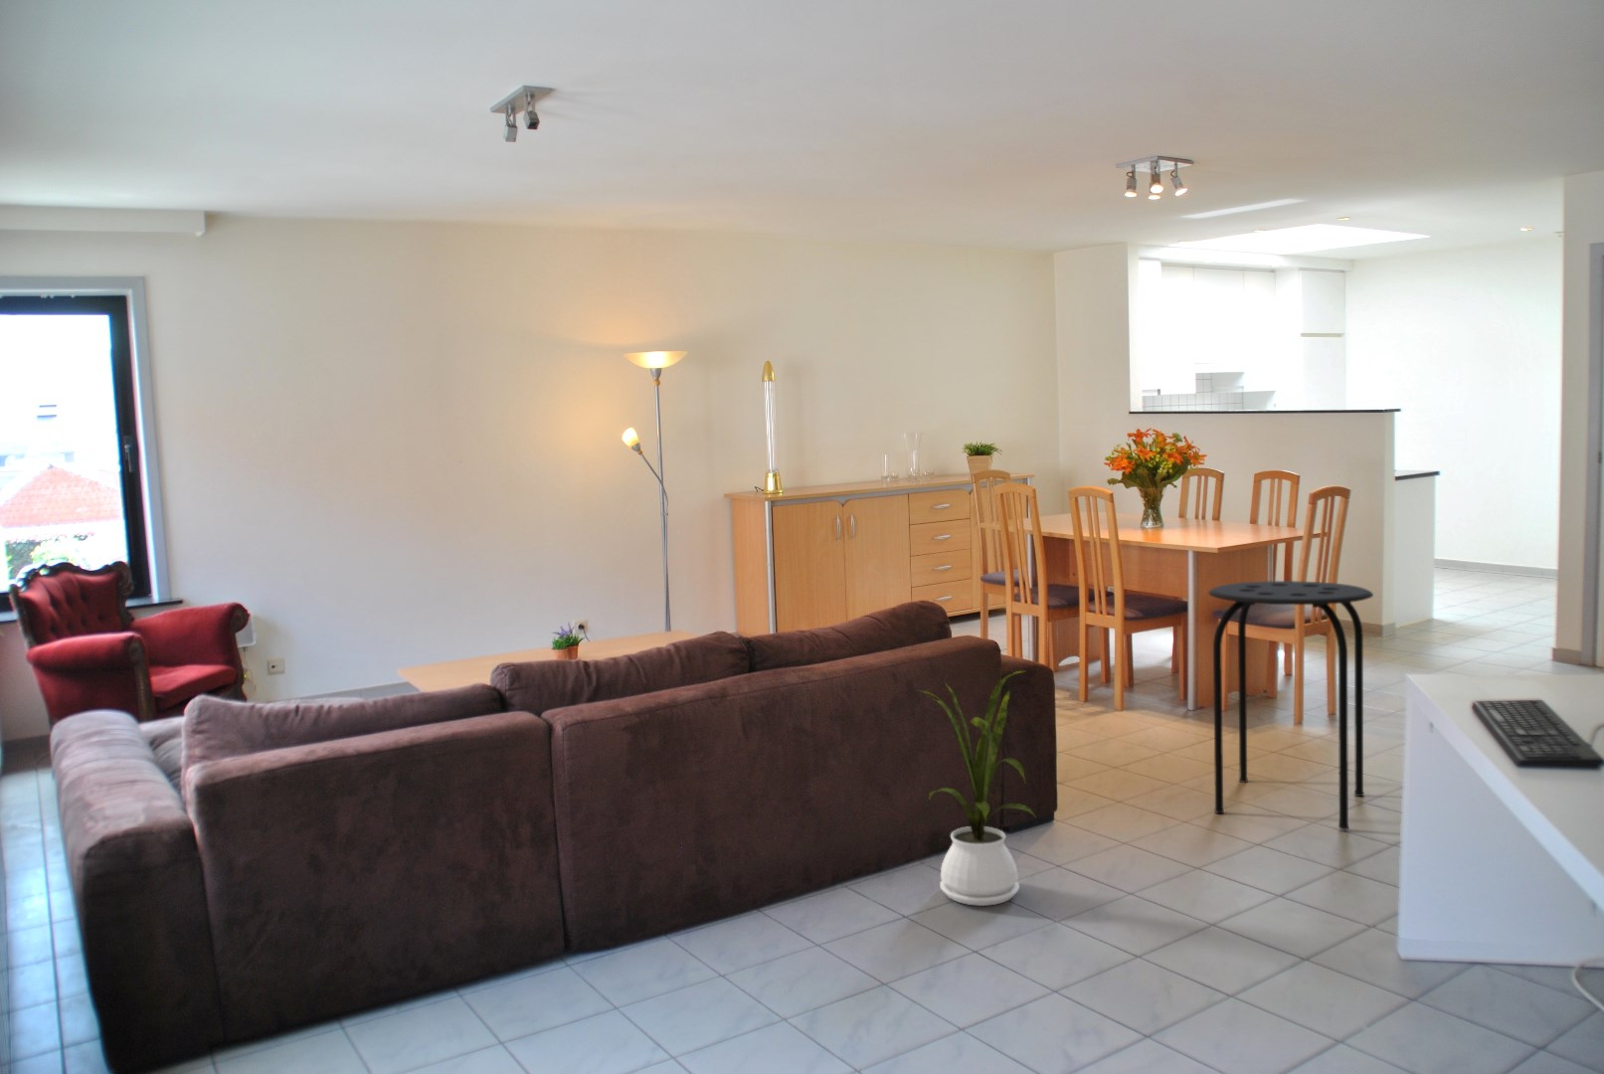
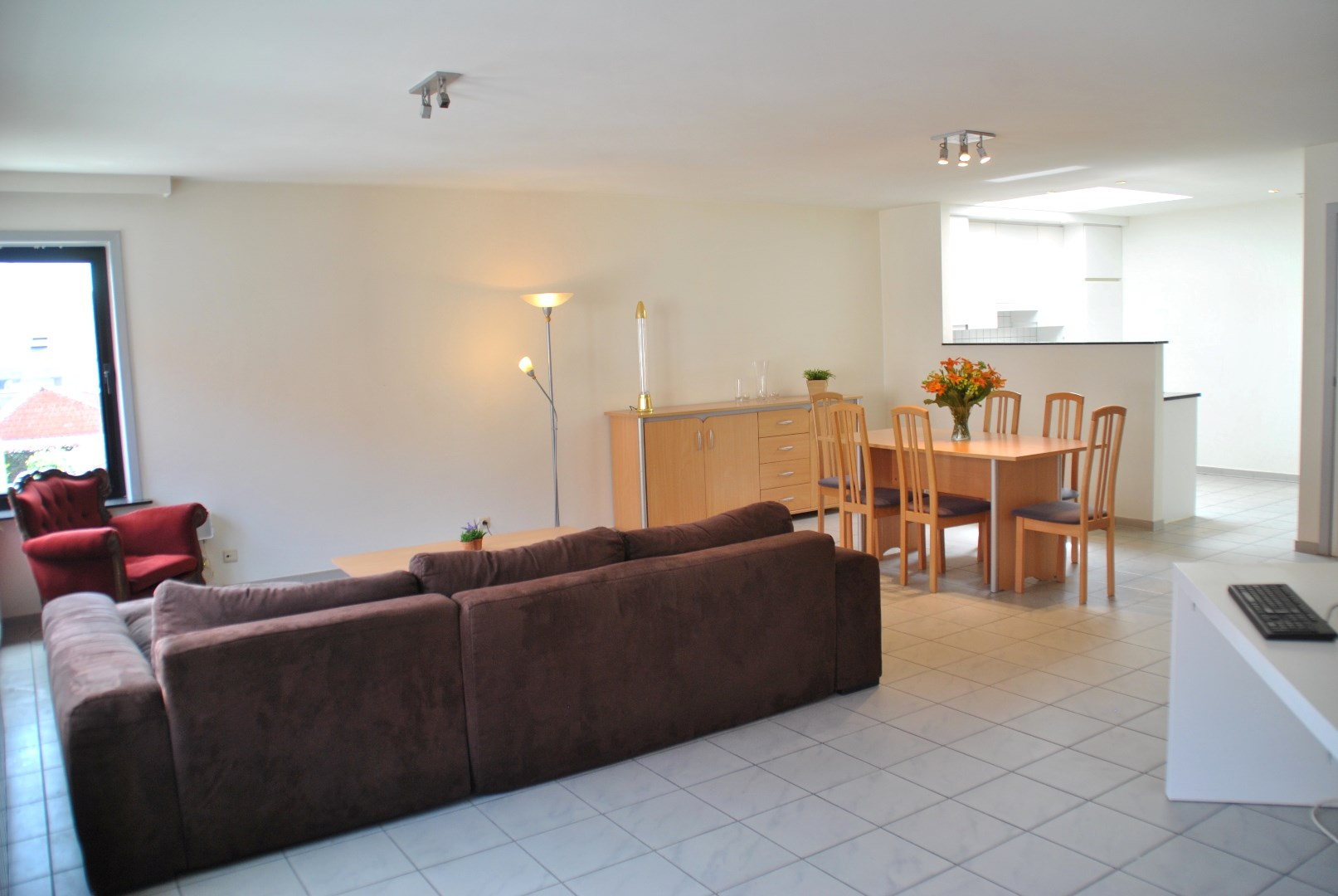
- house plant (979, 778)
- stool (1246, 698)
